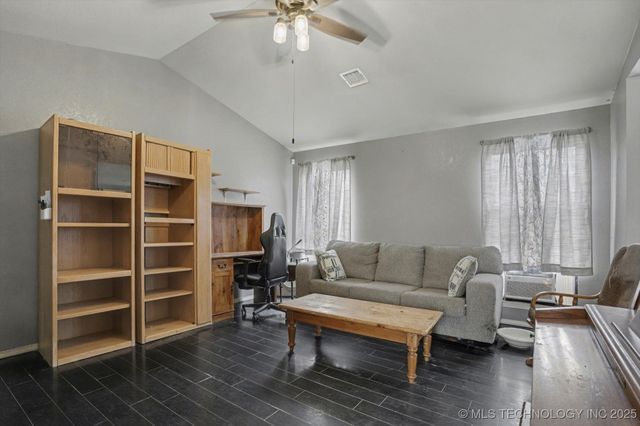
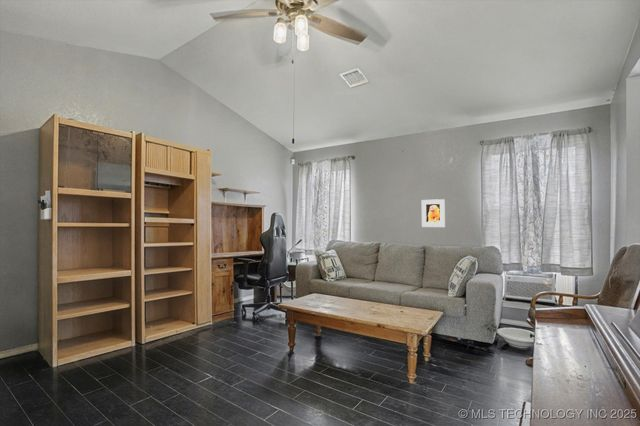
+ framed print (433, 213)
